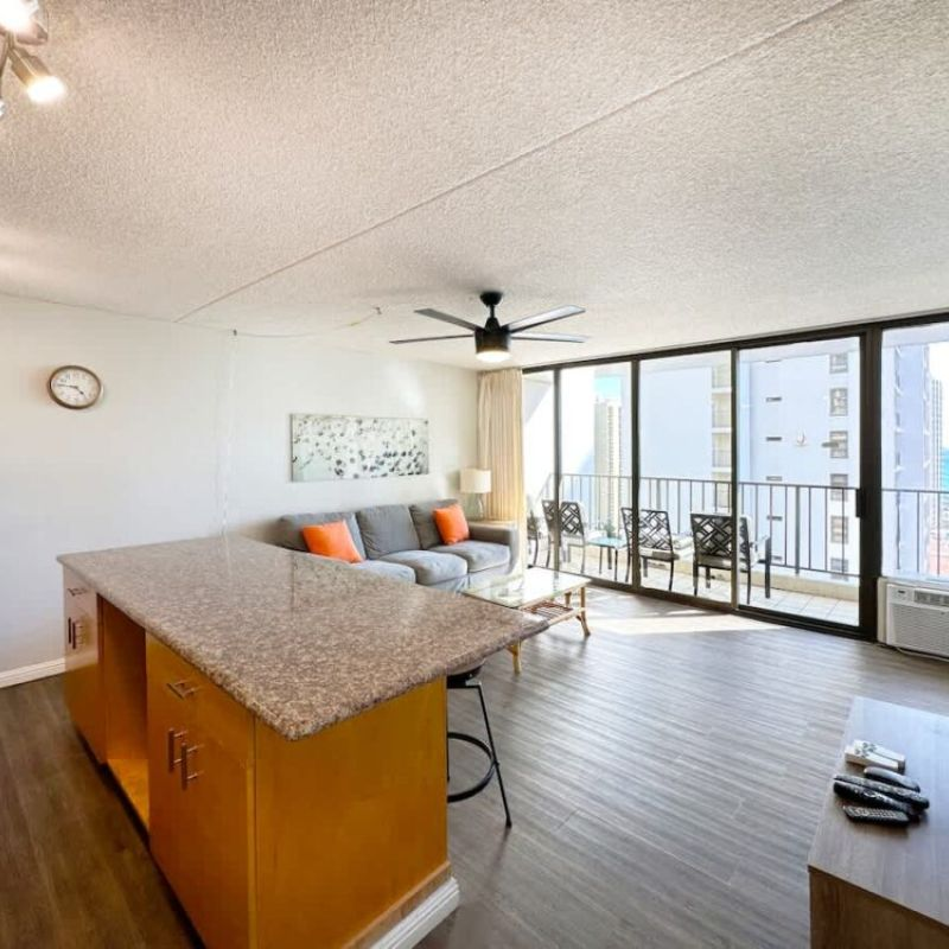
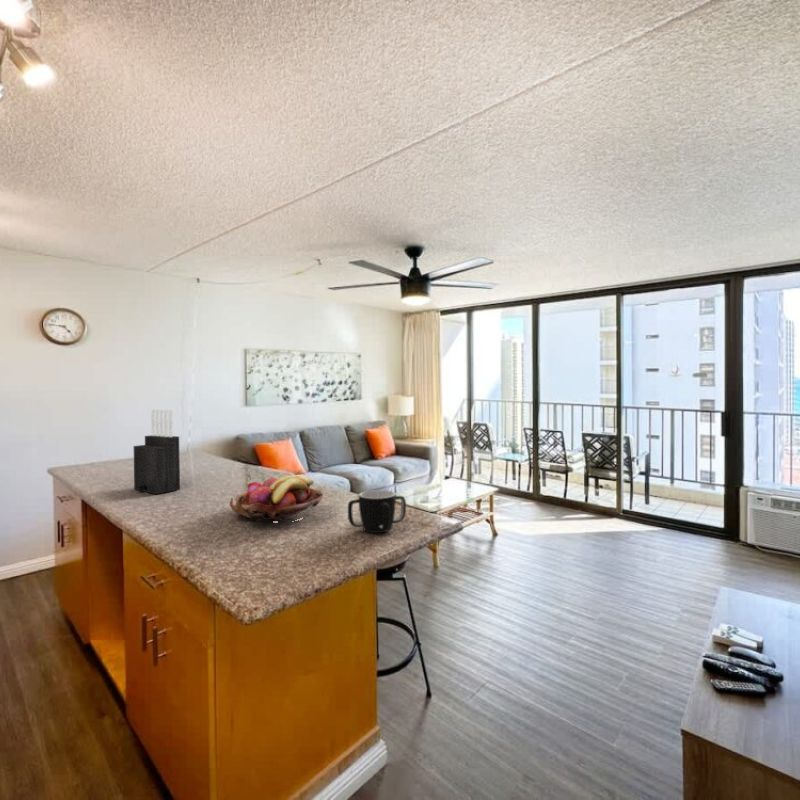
+ fruit basket (278, 496)
+ knife block (153, 450)
+ mug (377, 511)
